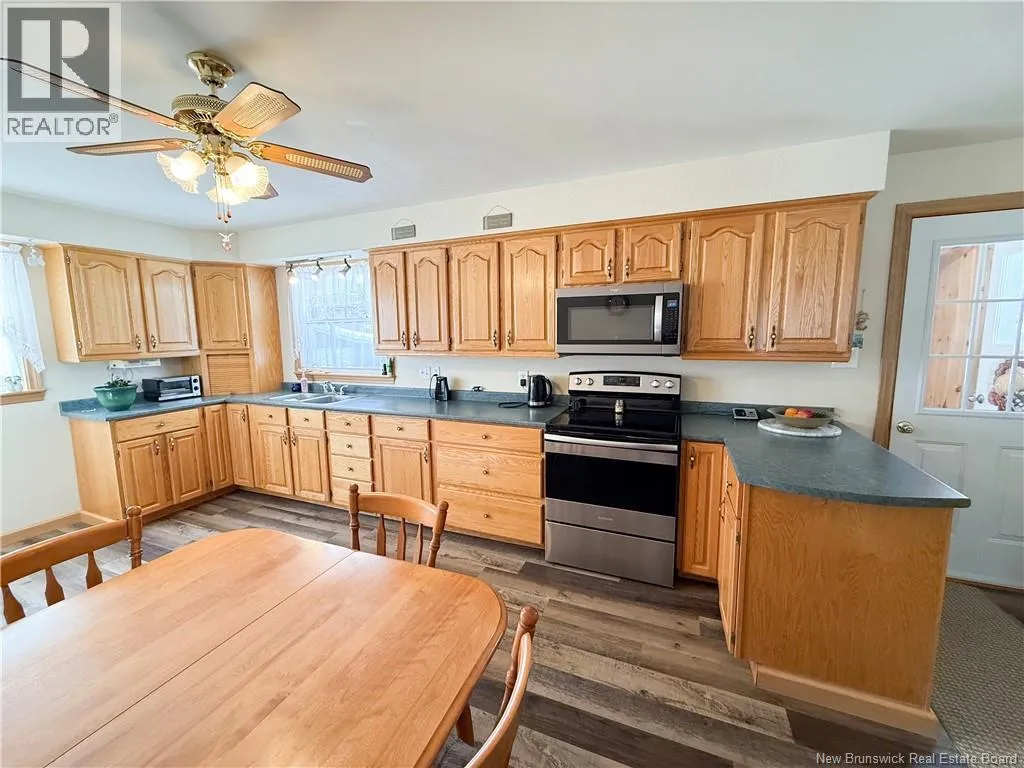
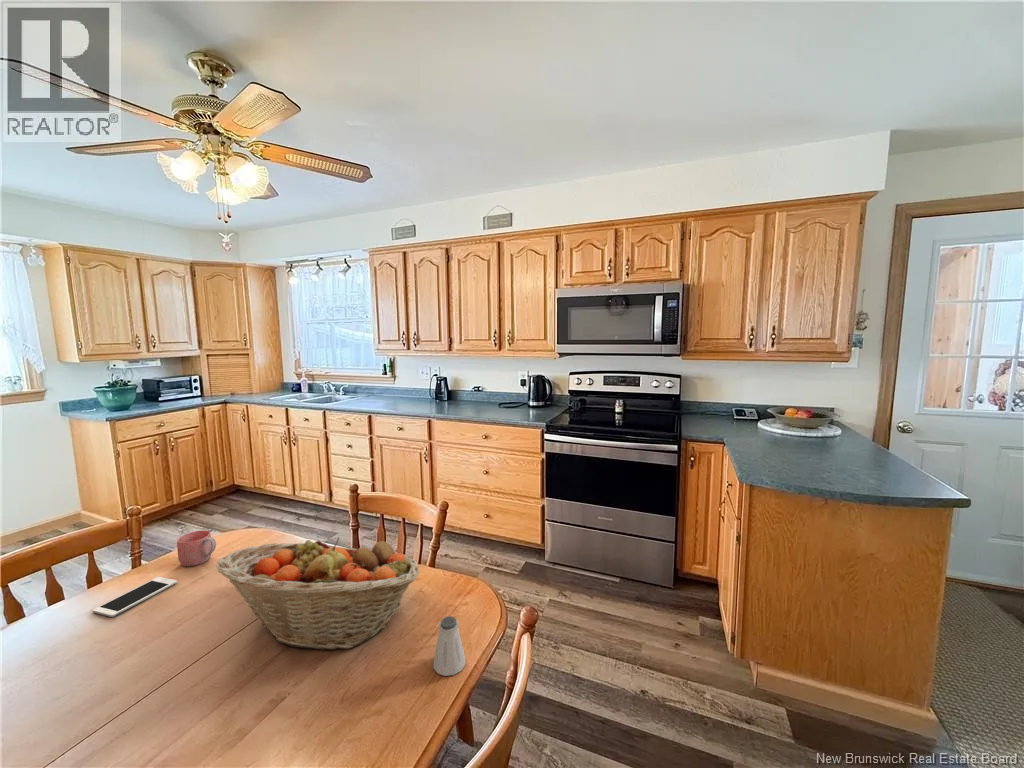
+ saltshaker (449, 642)
+ fruit basket (324, 578)
+ cell phone (137, 595)
+ mug (199, 548)
